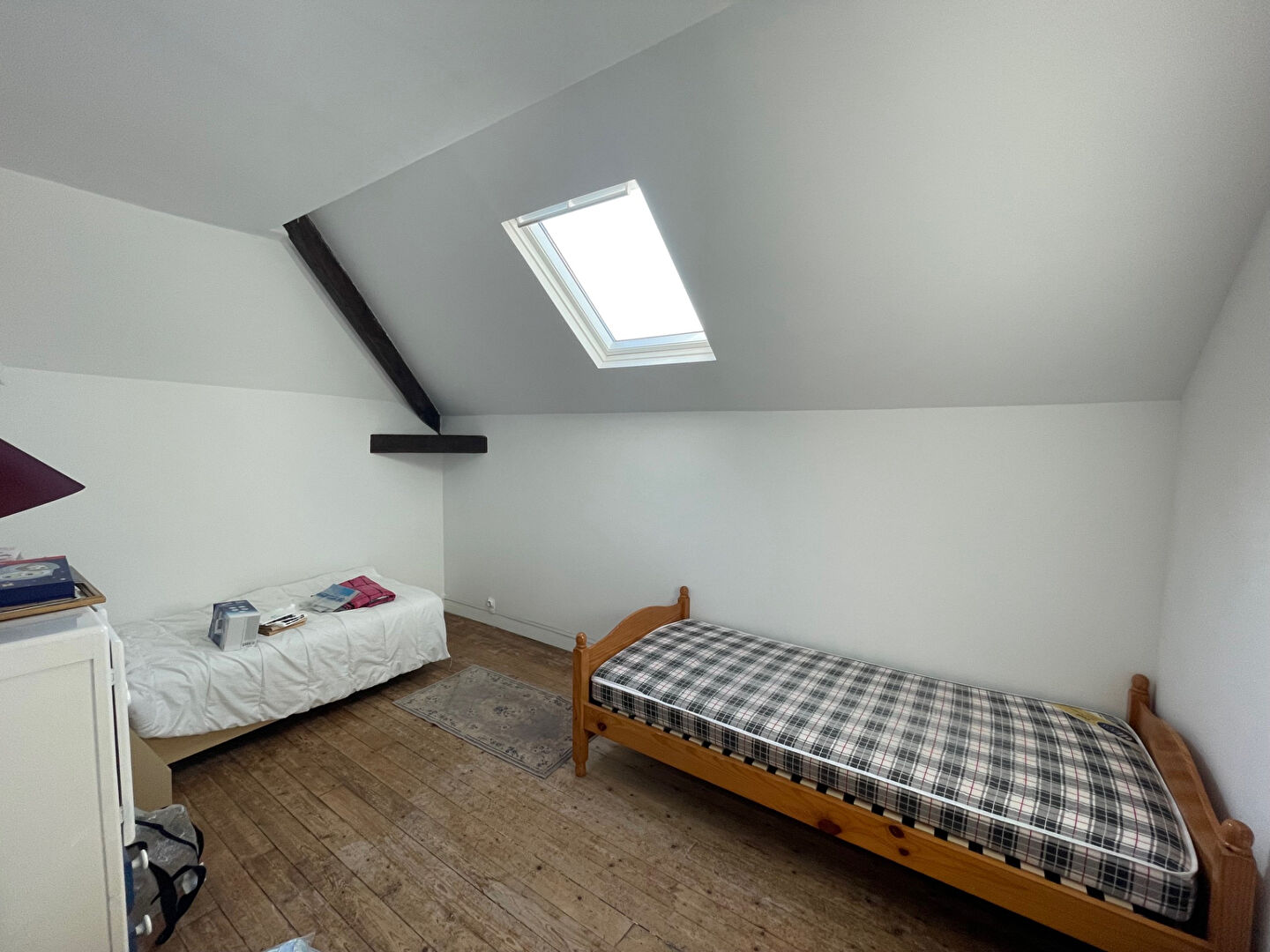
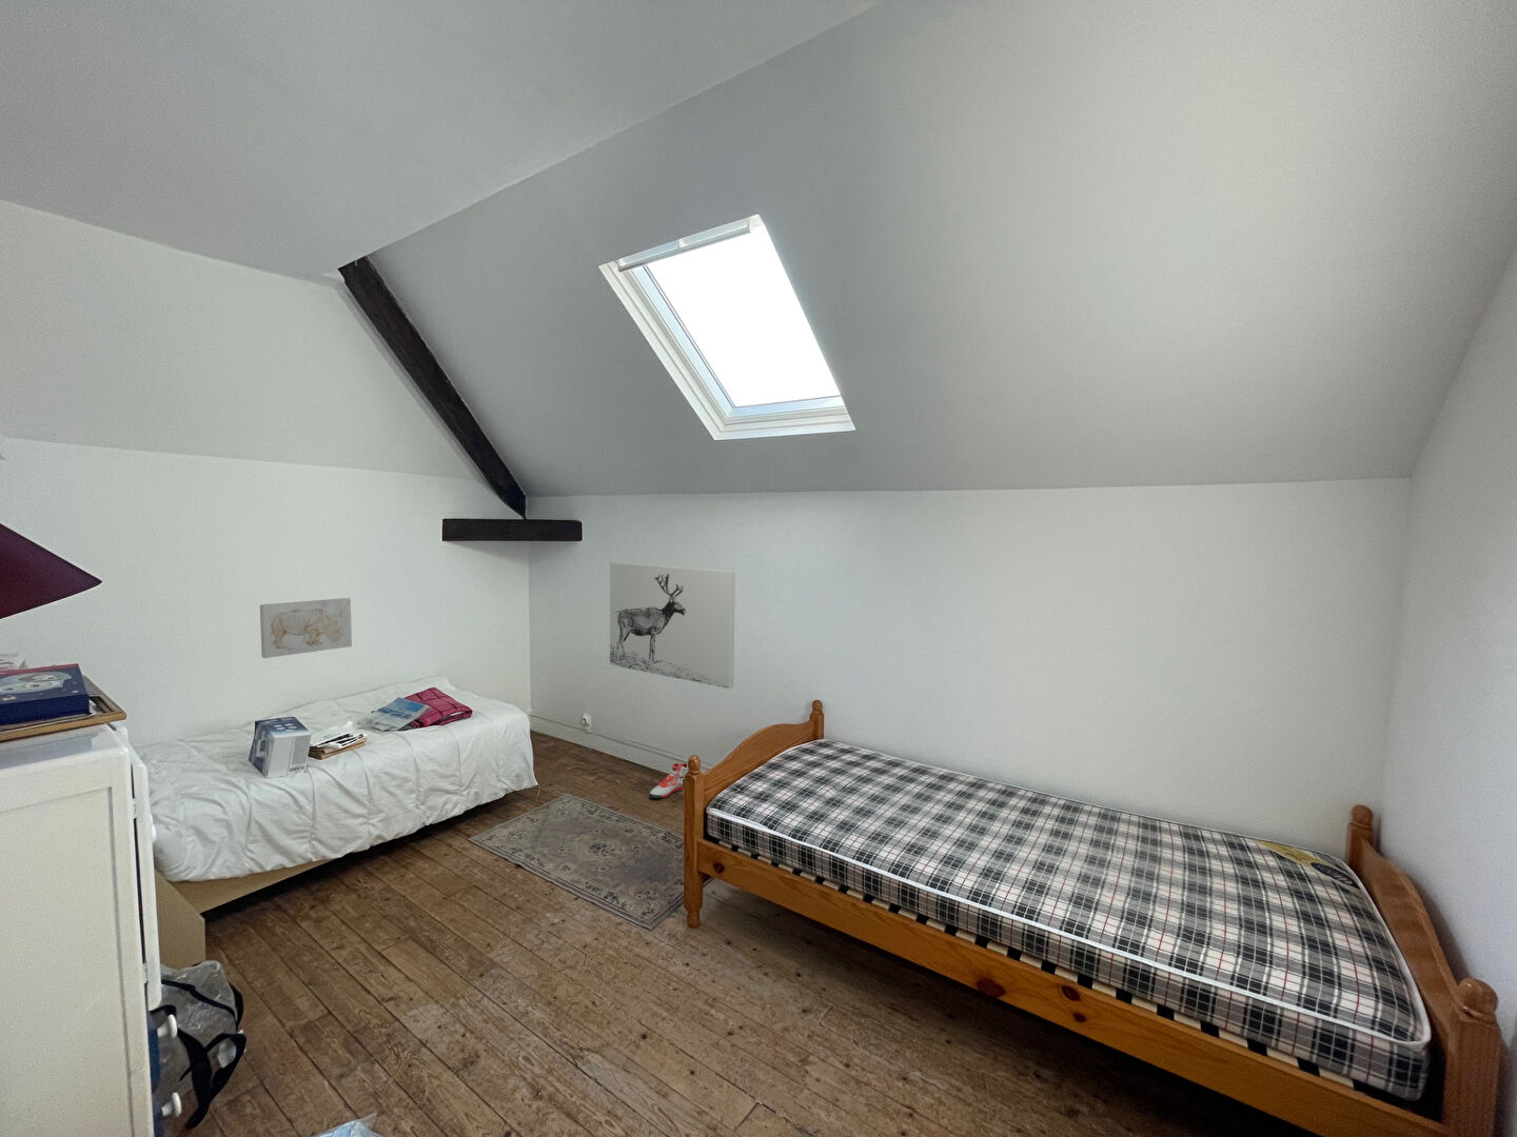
+ wall art (668, 621)
+ wall art (308, 626)
+ sneaker (670, 779)
